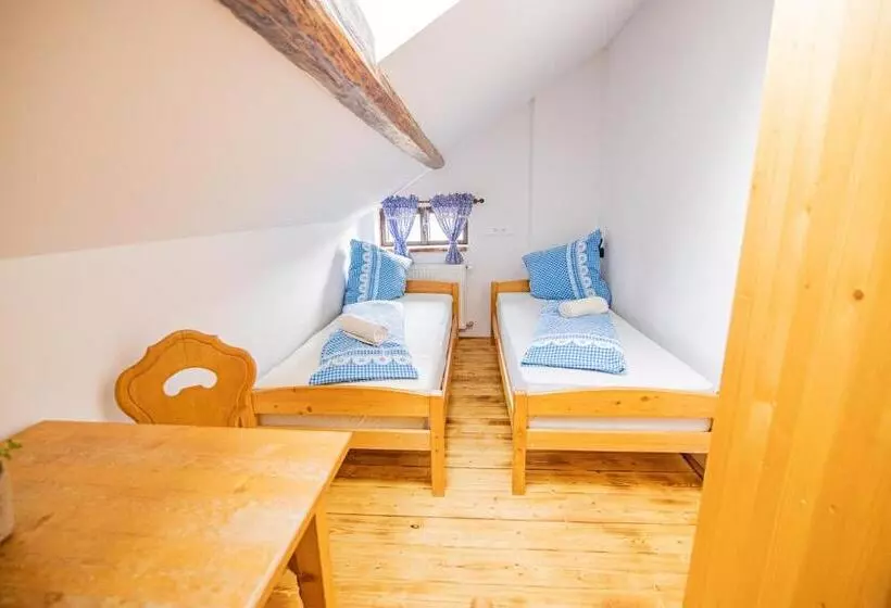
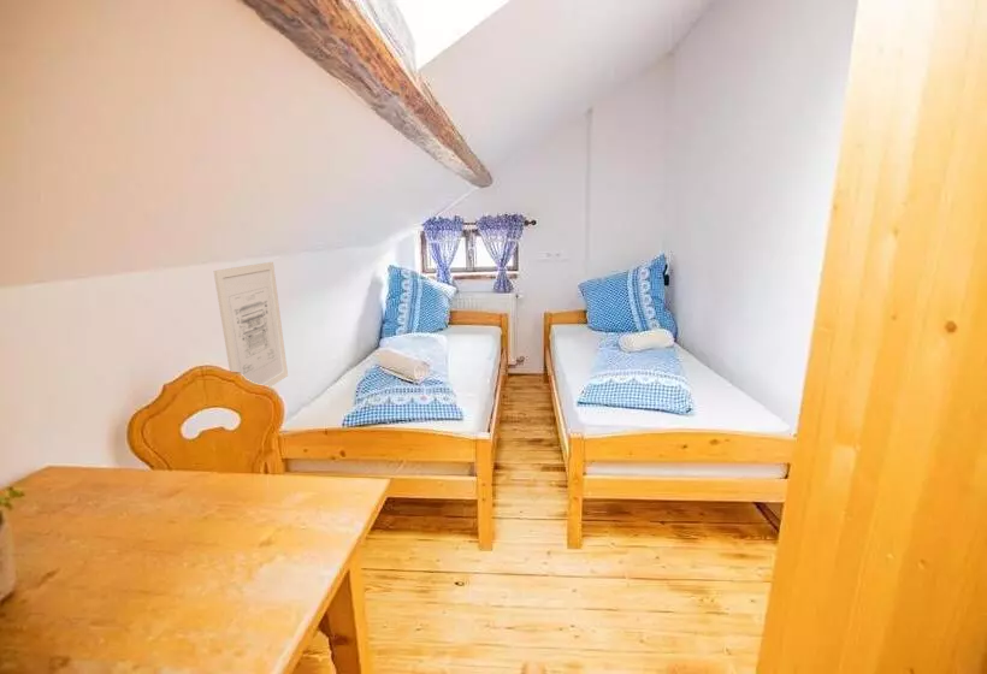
+ wall art (255, 330)
